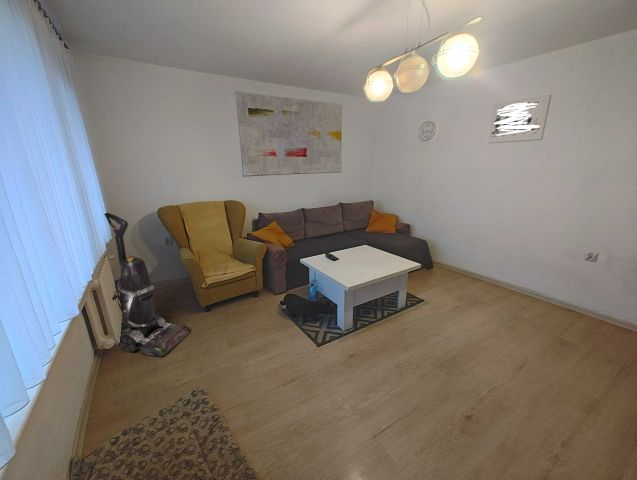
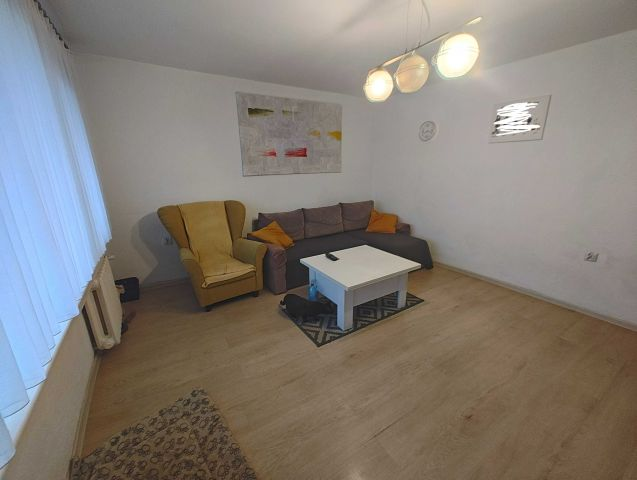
- vacuum cleaner (145, 281)
